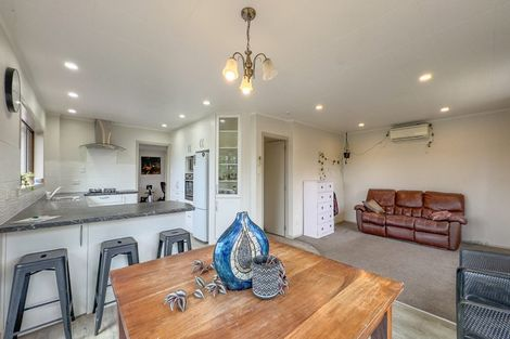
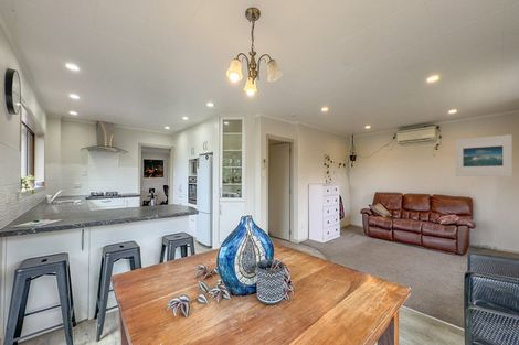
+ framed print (481, 157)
